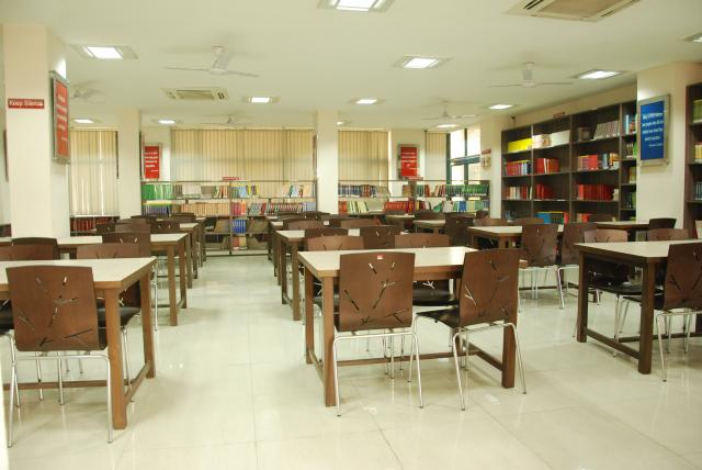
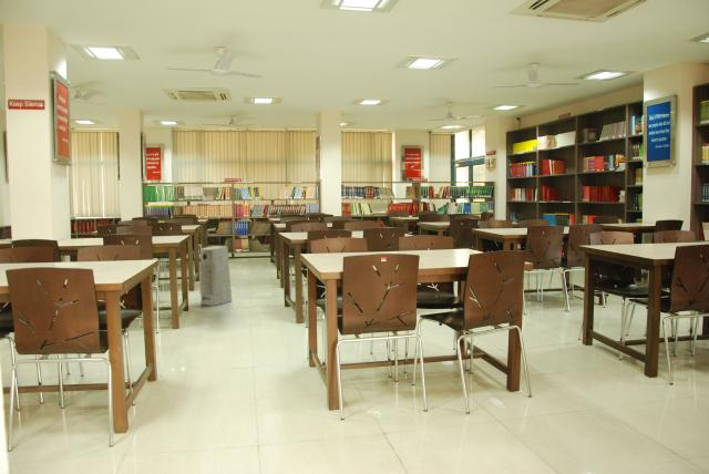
+ air purifier (214, 275)
